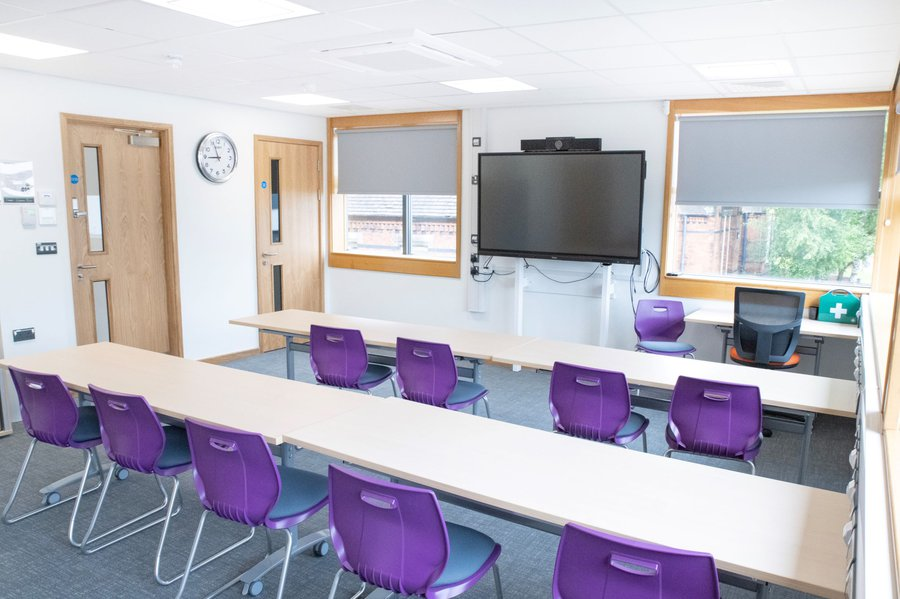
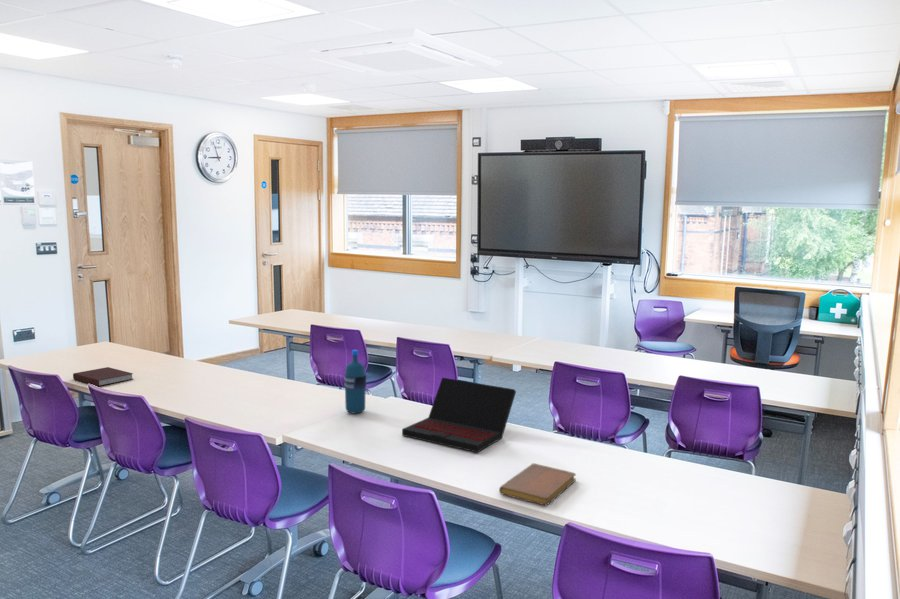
+ notebook (103, 376)
+ notebook (538, 483)
+ water bottle (355, 381)
+ laptop (459, 411)
